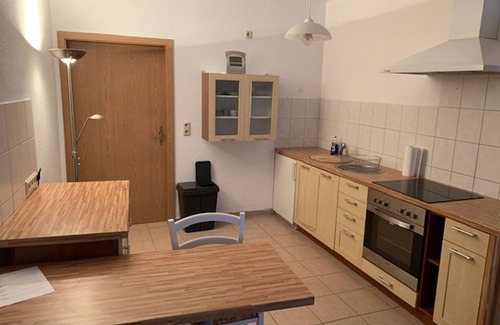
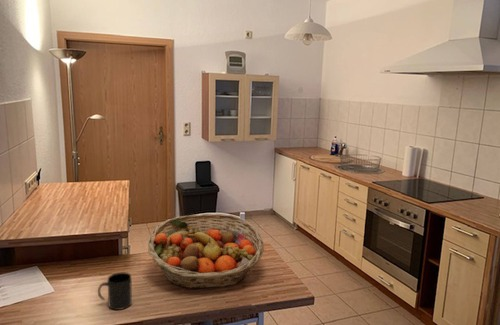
+ mug (115, 291)
+ fruit basket (206, 249)
